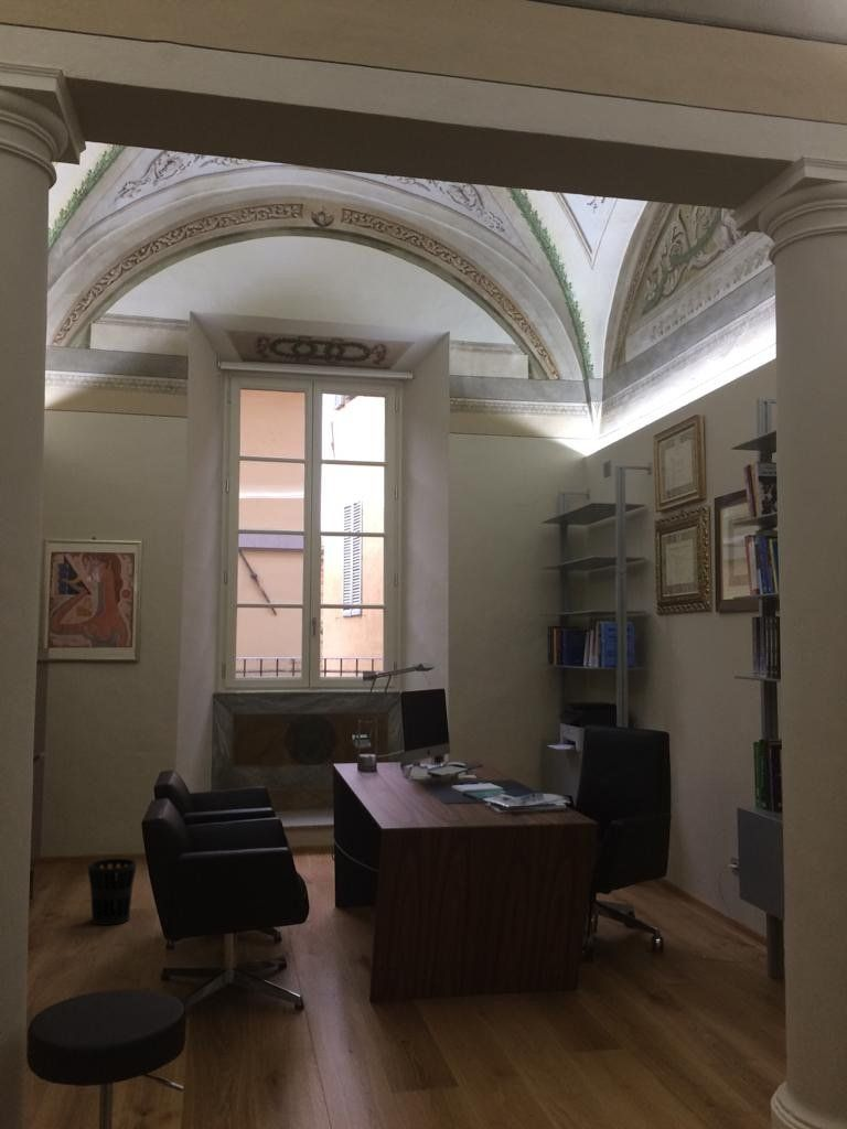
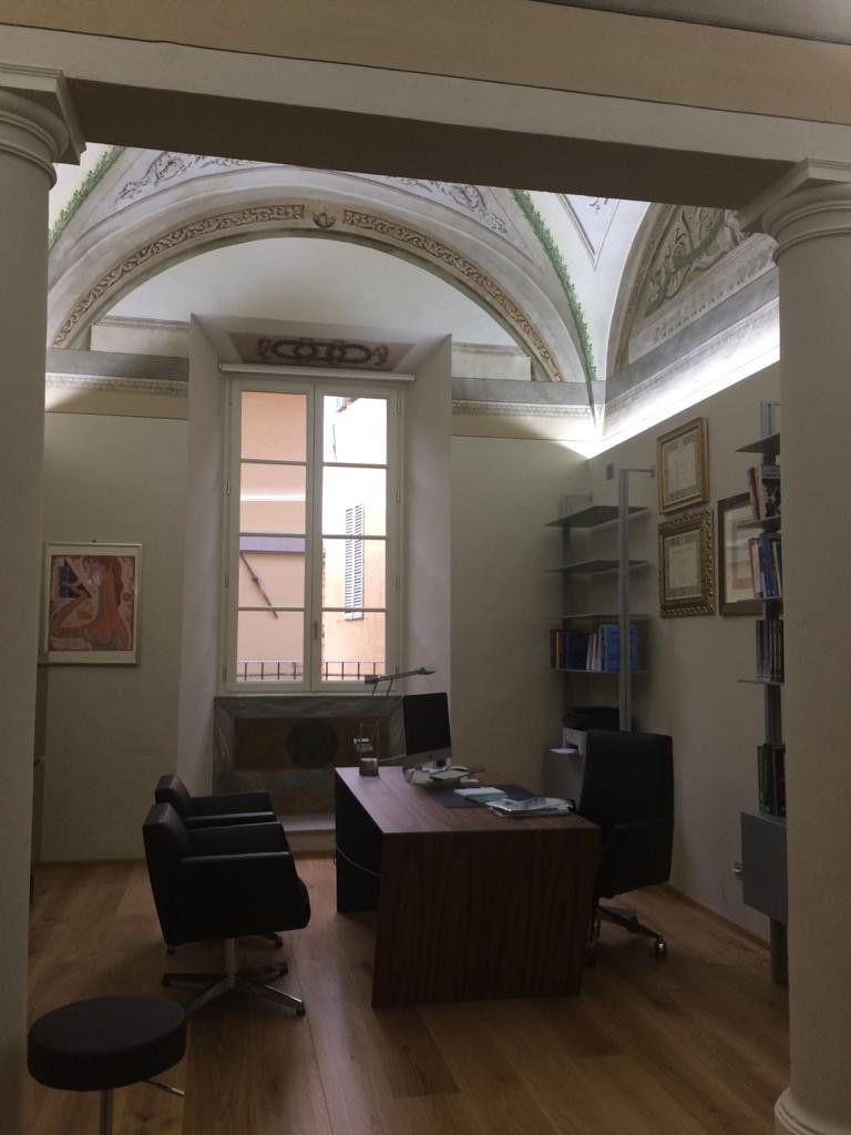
- wastebasket (111, 891)
